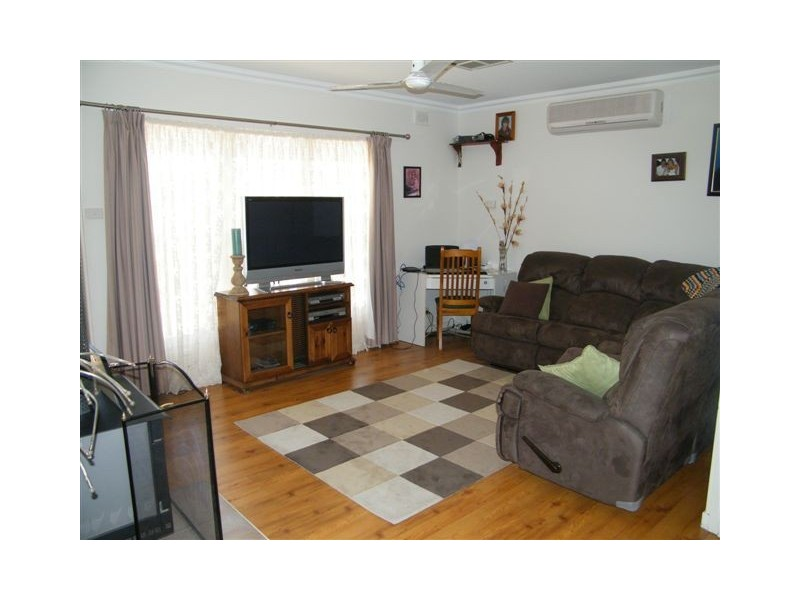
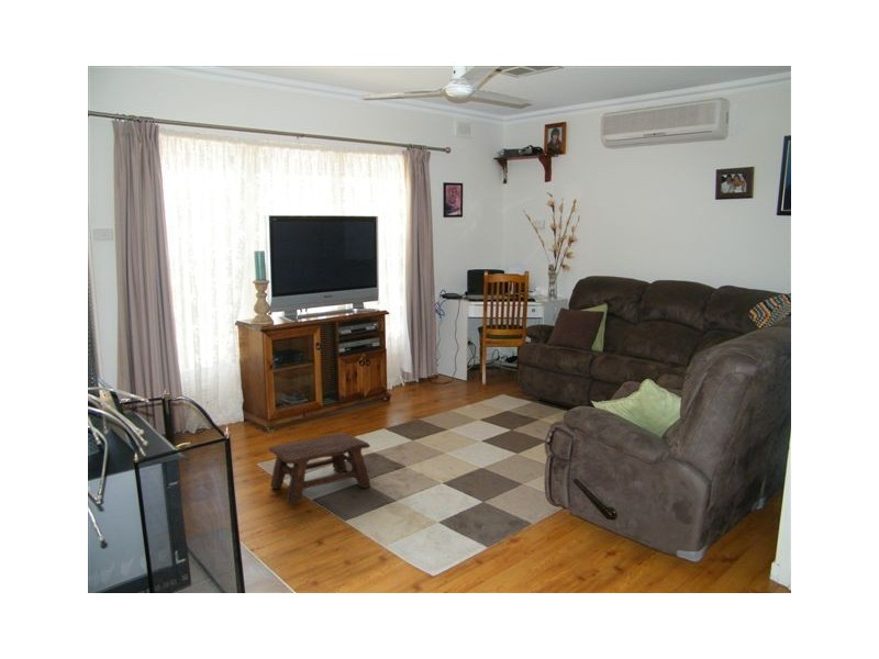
+ stool (318, 465)
